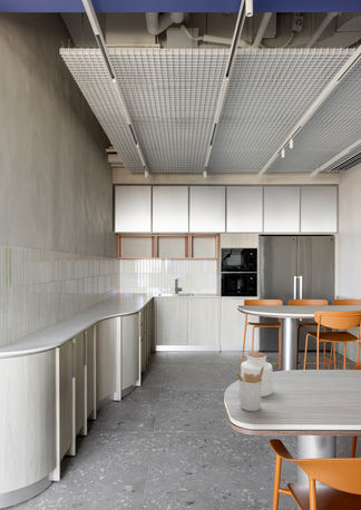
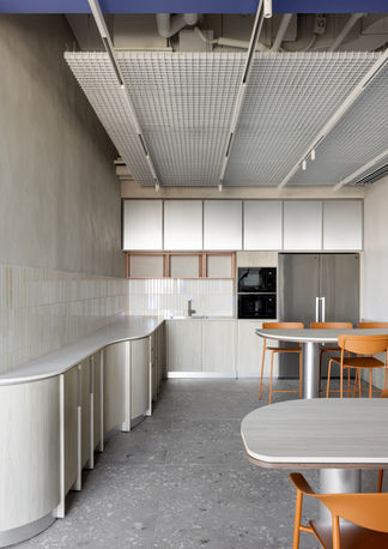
- jar (256, 372)
- utensil holder (251, 388)
